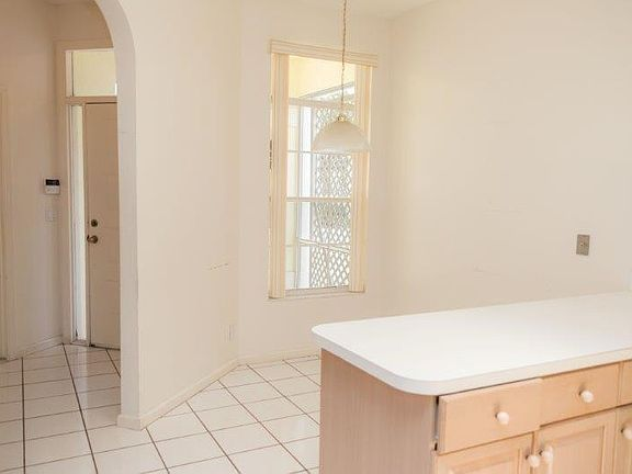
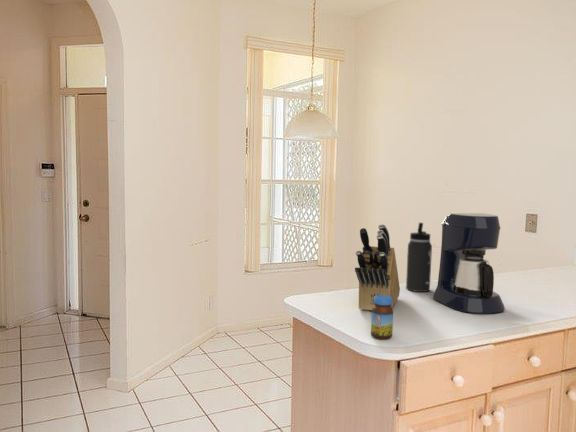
+ coffee maker (472, 259)
+ jar (382, 316)
+ thermos bottle (419, 255)
+ knife block (379, 263)
